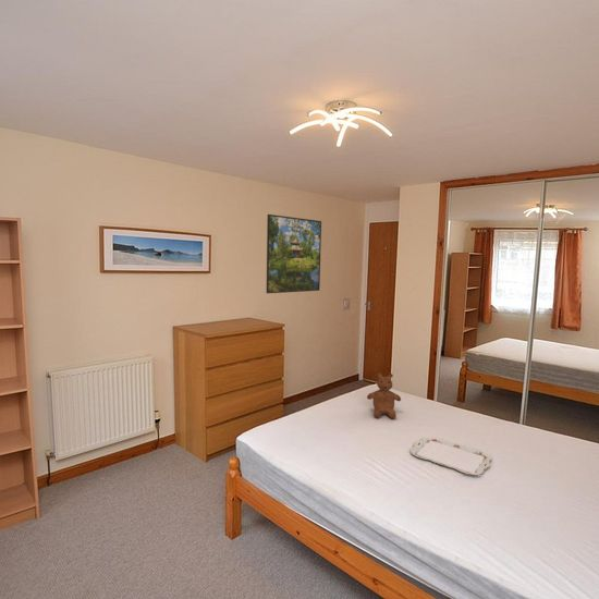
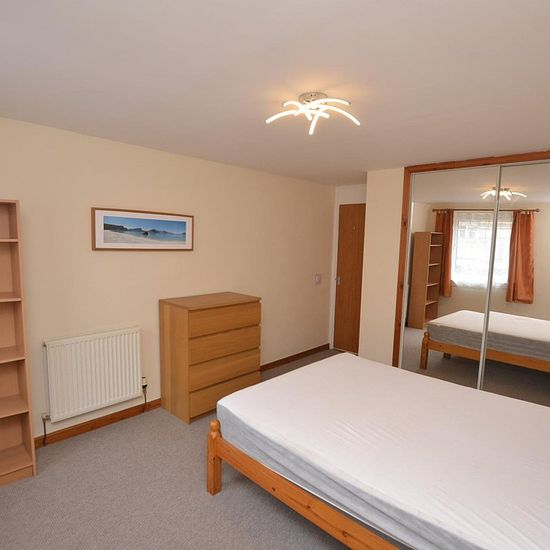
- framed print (295, 255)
- serving tray (452, 447)
- teddy bear (384, 394)
